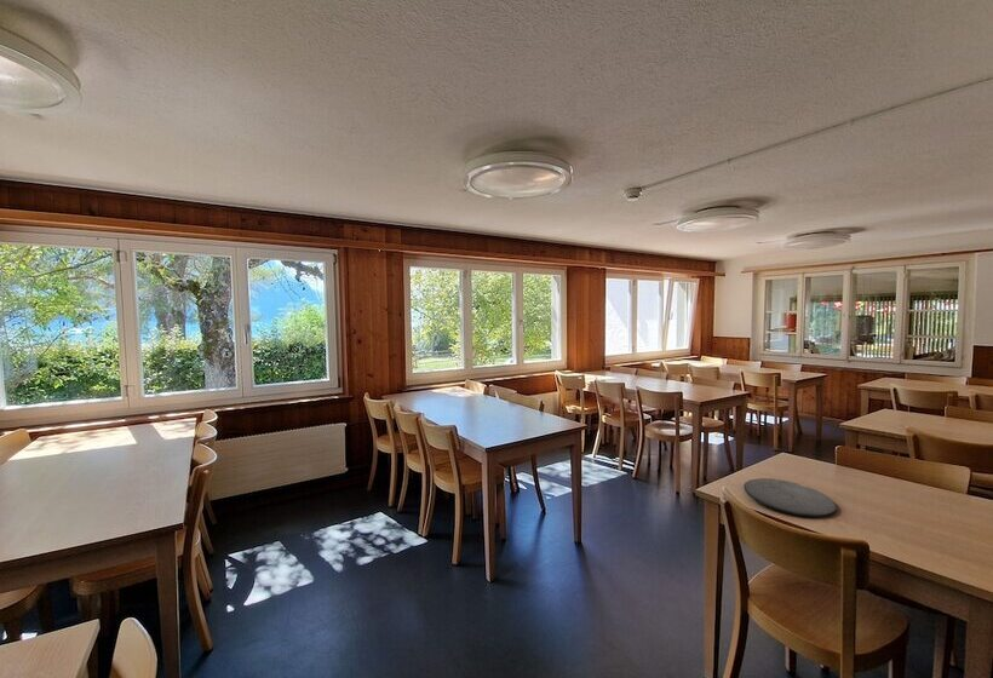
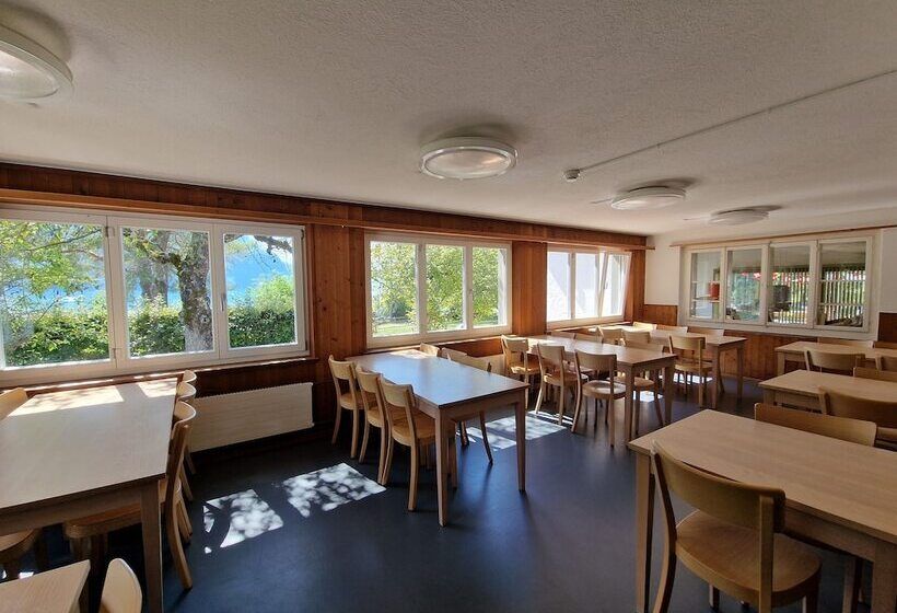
- plate (787, 495)
